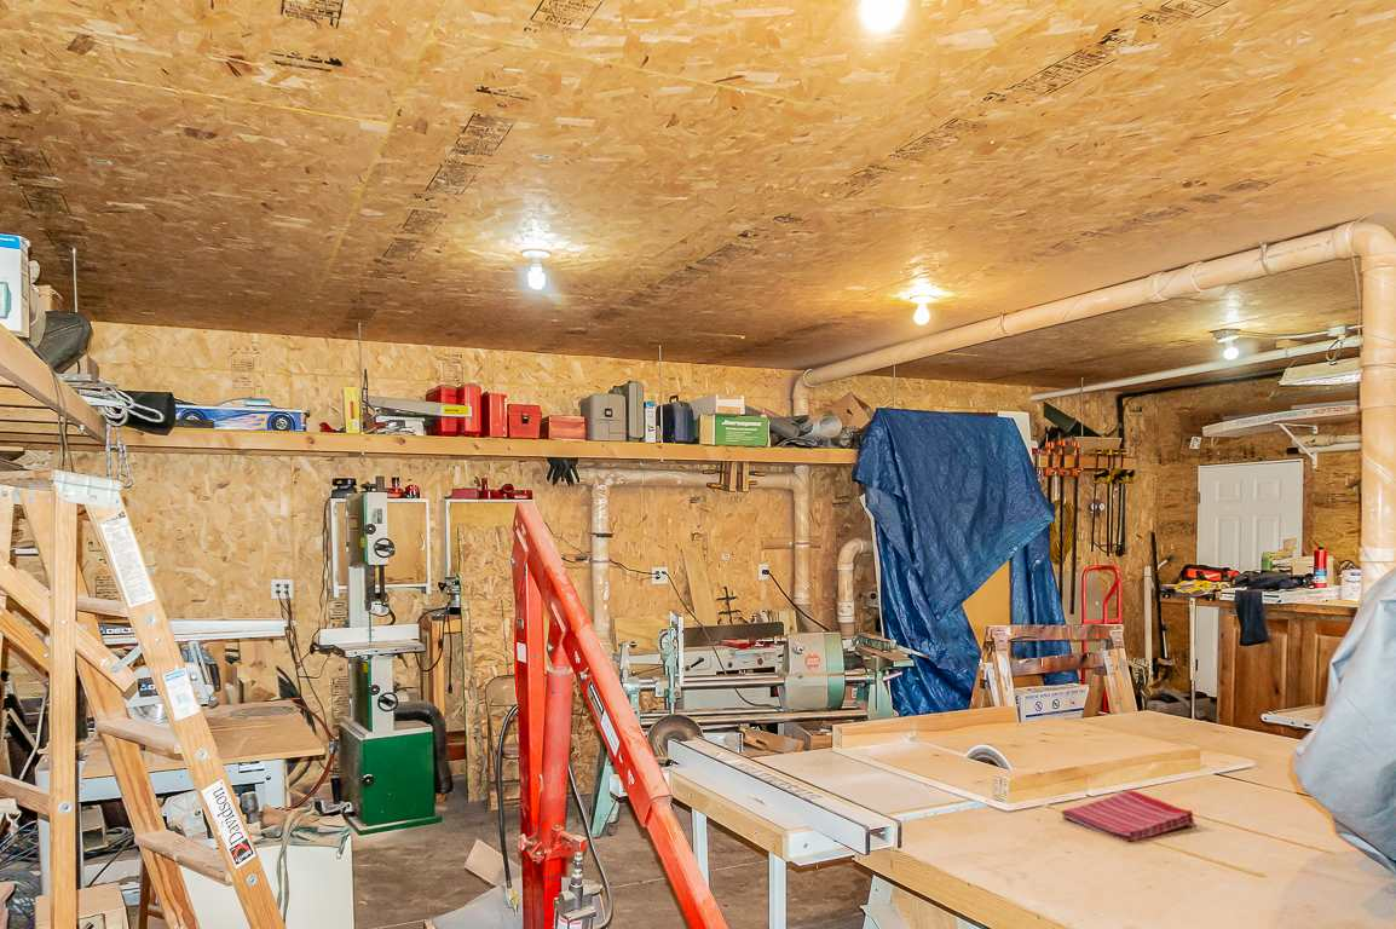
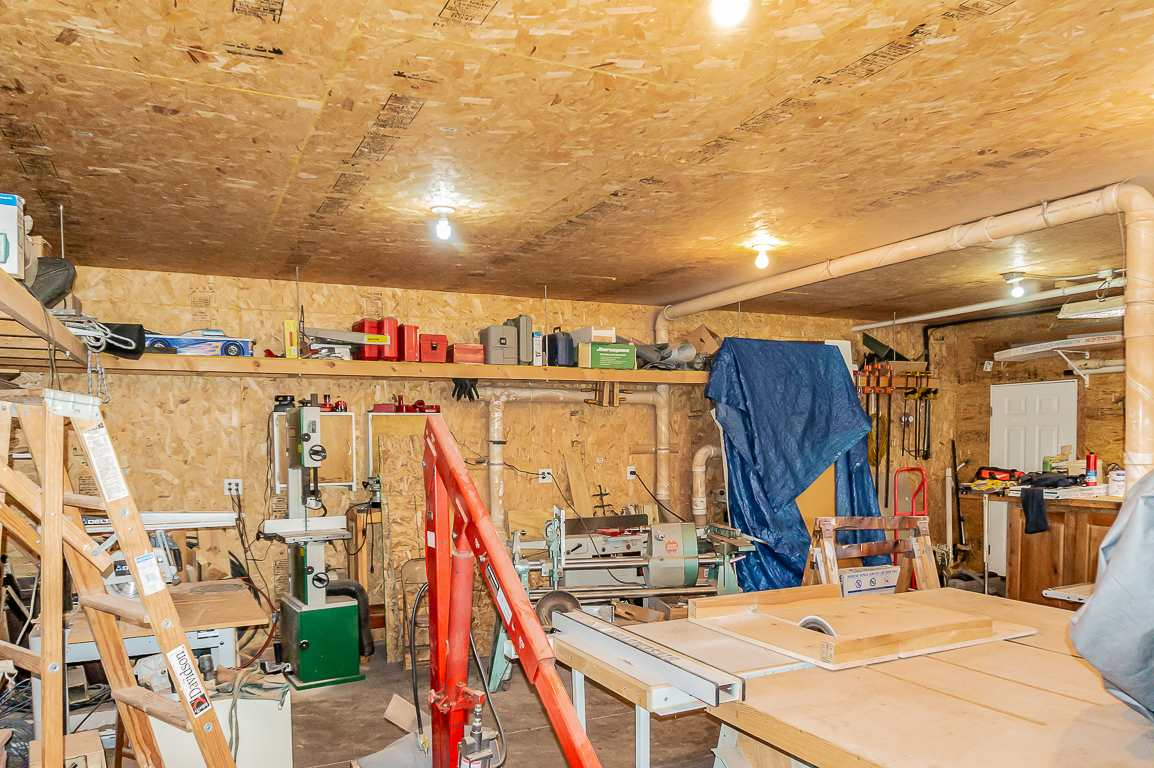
- dish towel (1127, 814)
